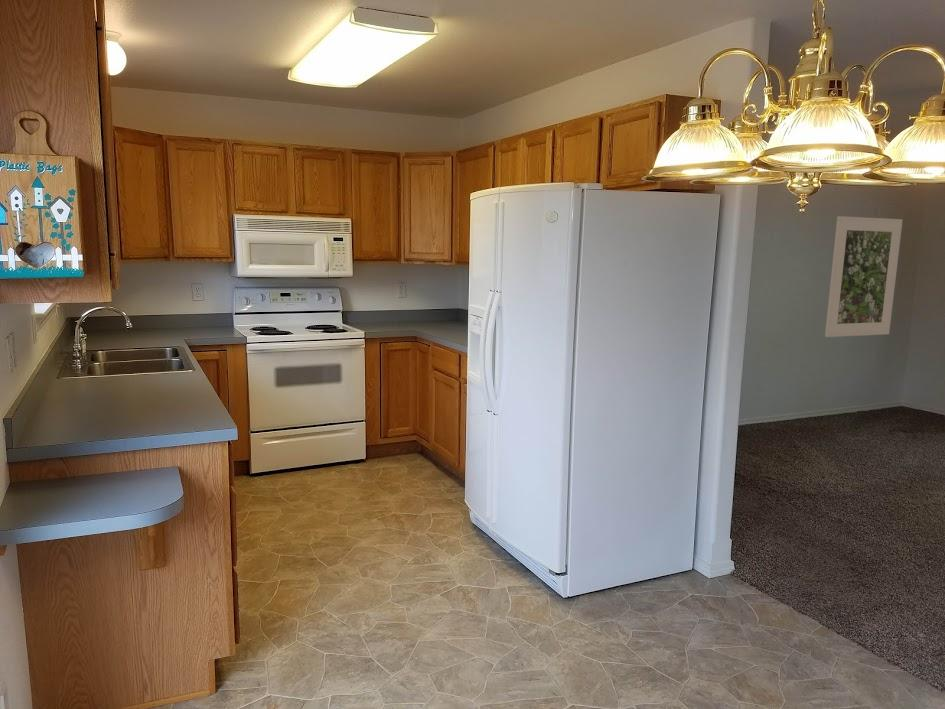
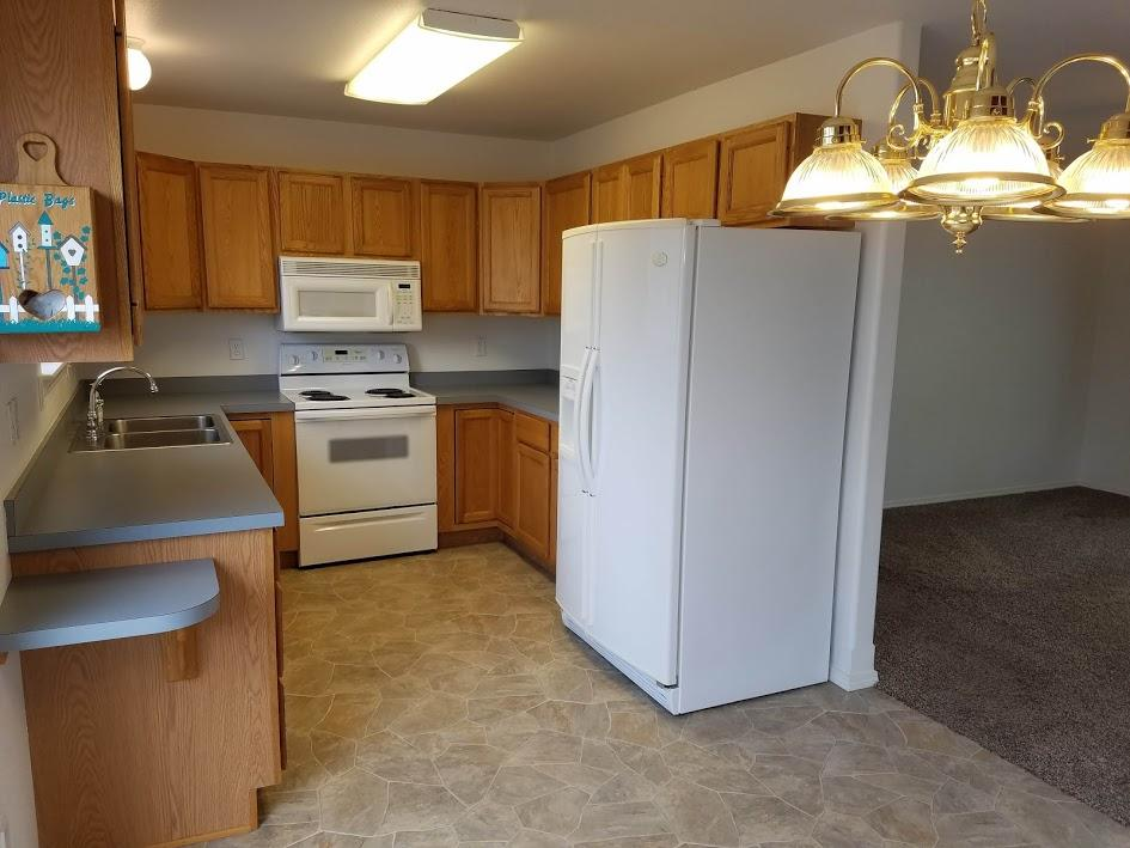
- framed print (864, 277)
